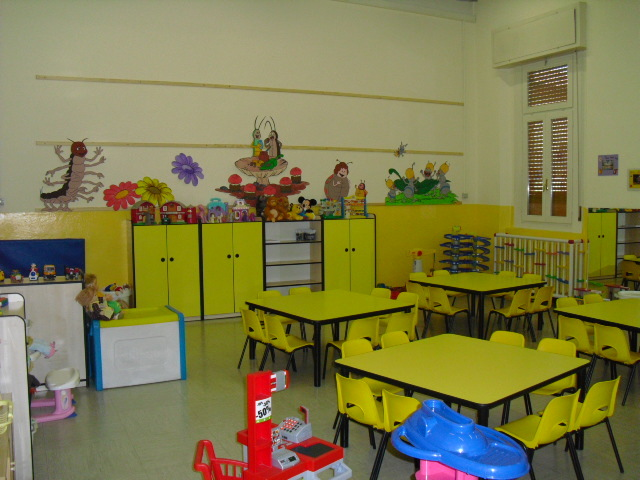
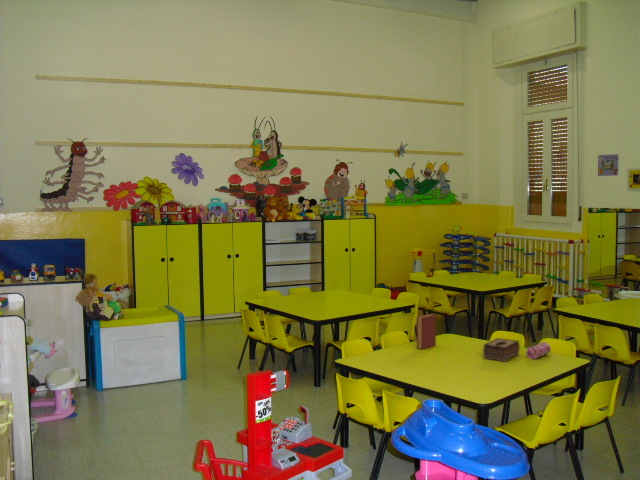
+ pencil case (538, 350)
+ tissue box (501, 349)
+ book (426, 331)
